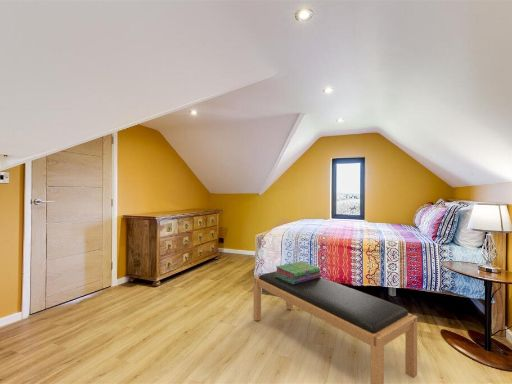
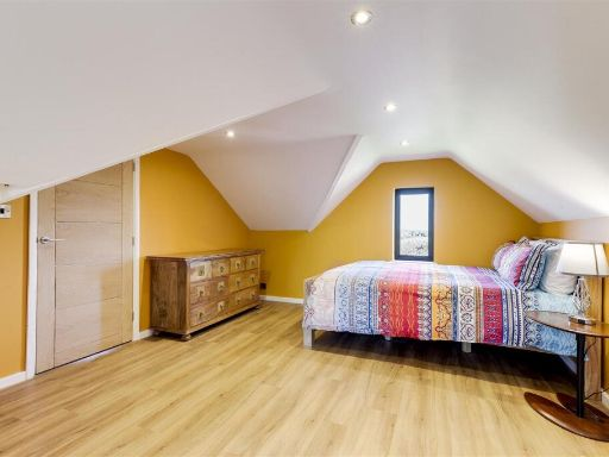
- stack of books (297, 271)
- bench (320, 314)
